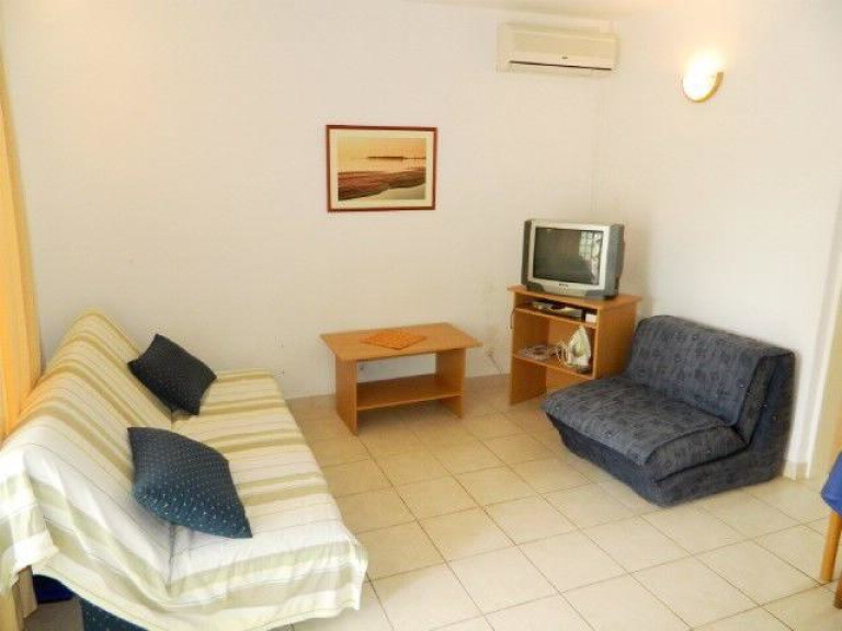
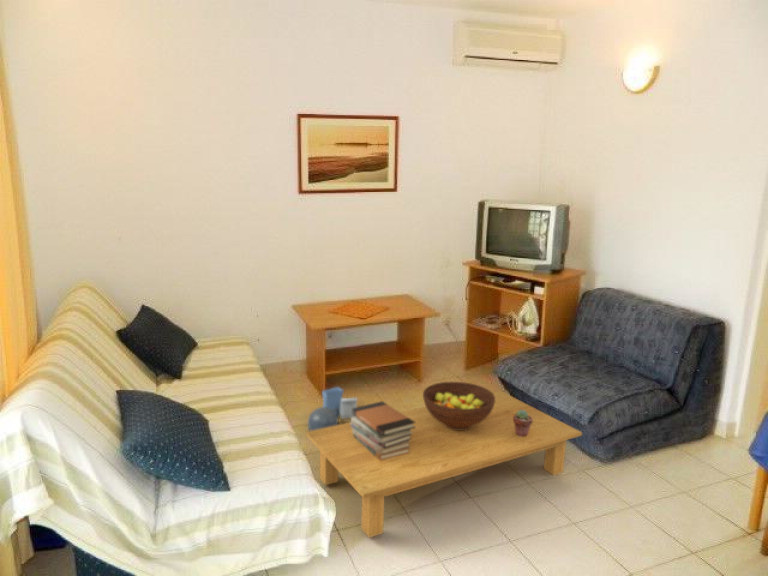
+ coffee table (444, 454)
+ potted succulent (522, 421)
+ shopping bag (332, 409)
+ book stack (381, 429)
+ fruit bowl (458, 409)
